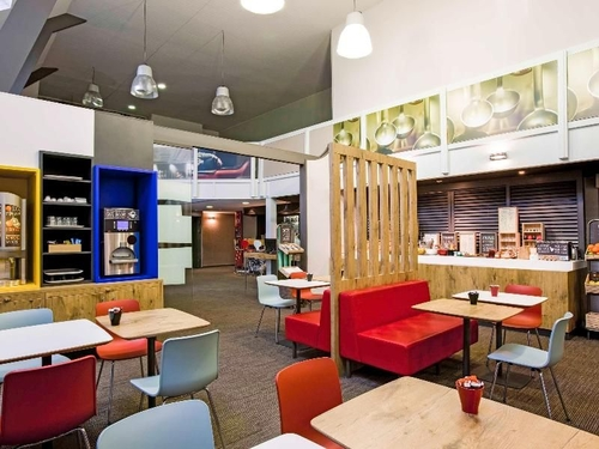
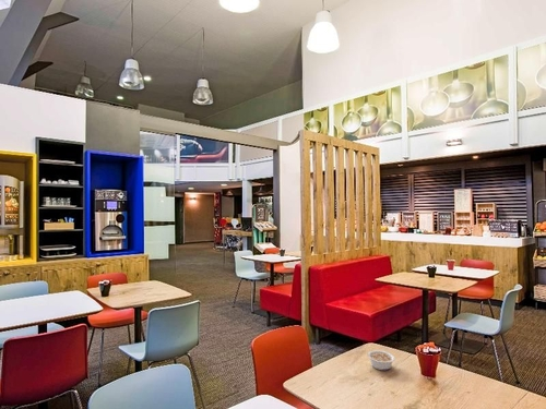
+ legume (381, 360)
